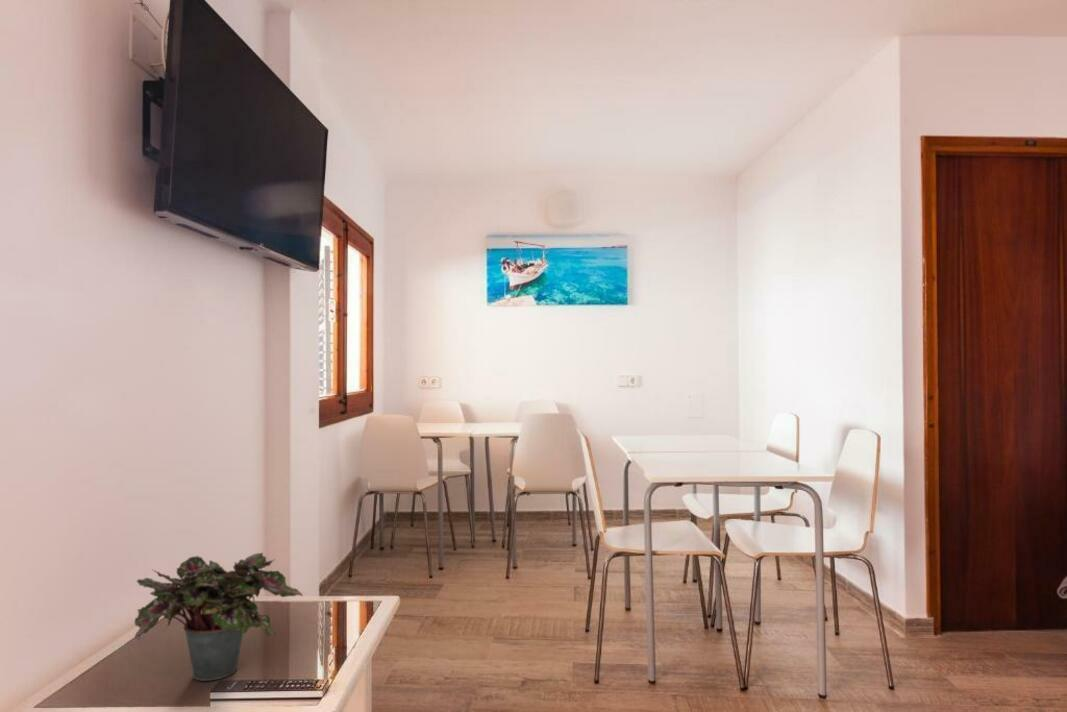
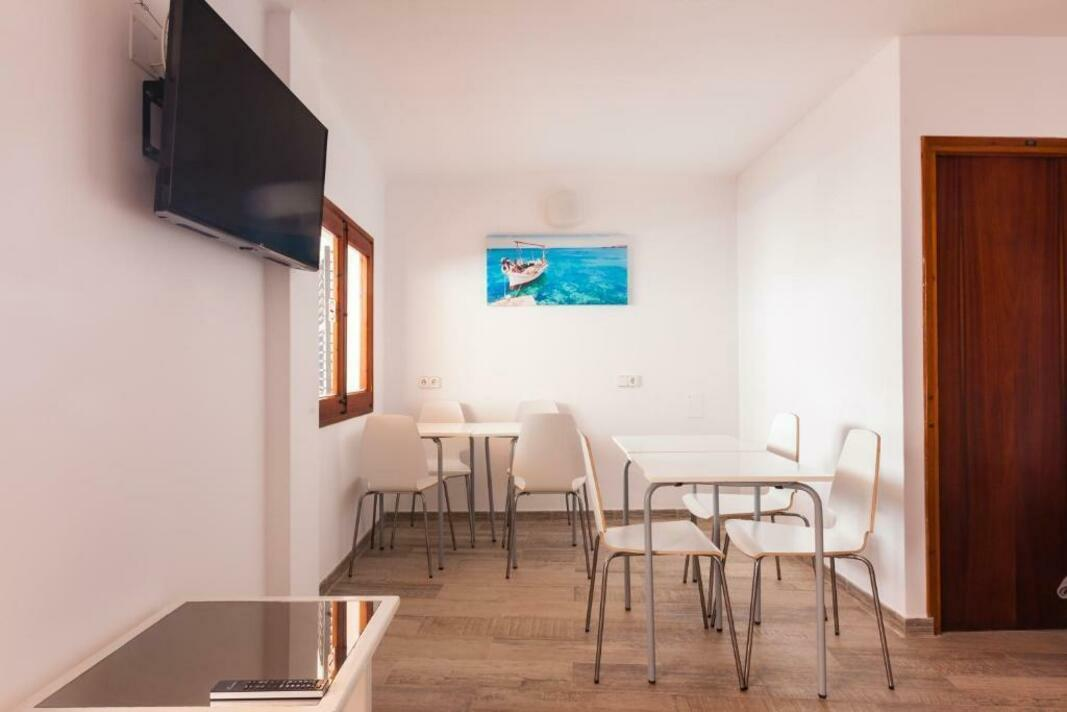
- potted plant (218, 616)
